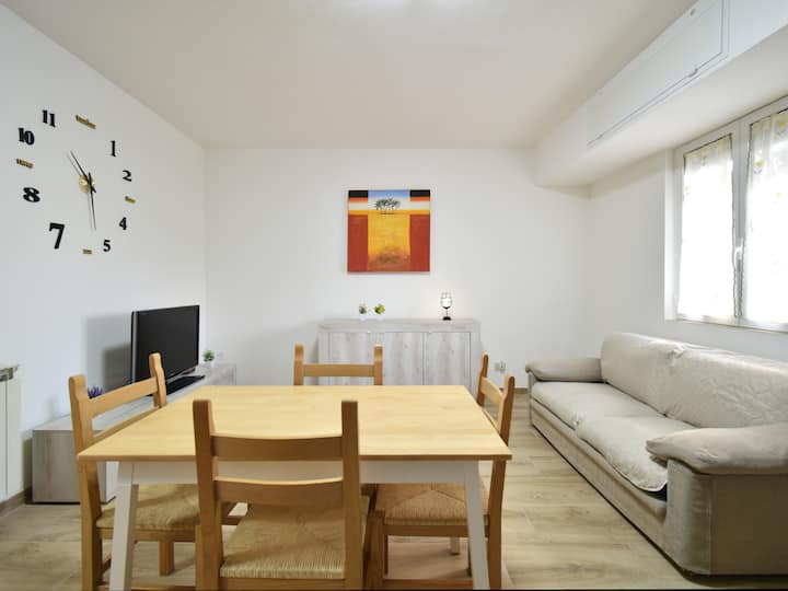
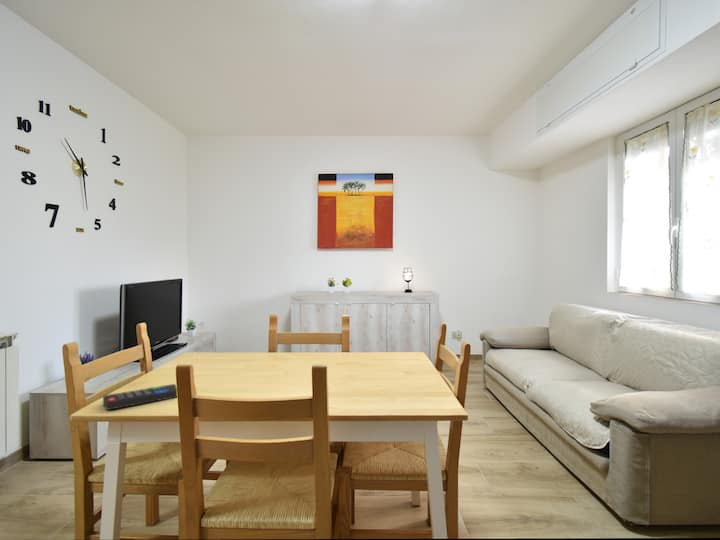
+ remote control (143, 395)
